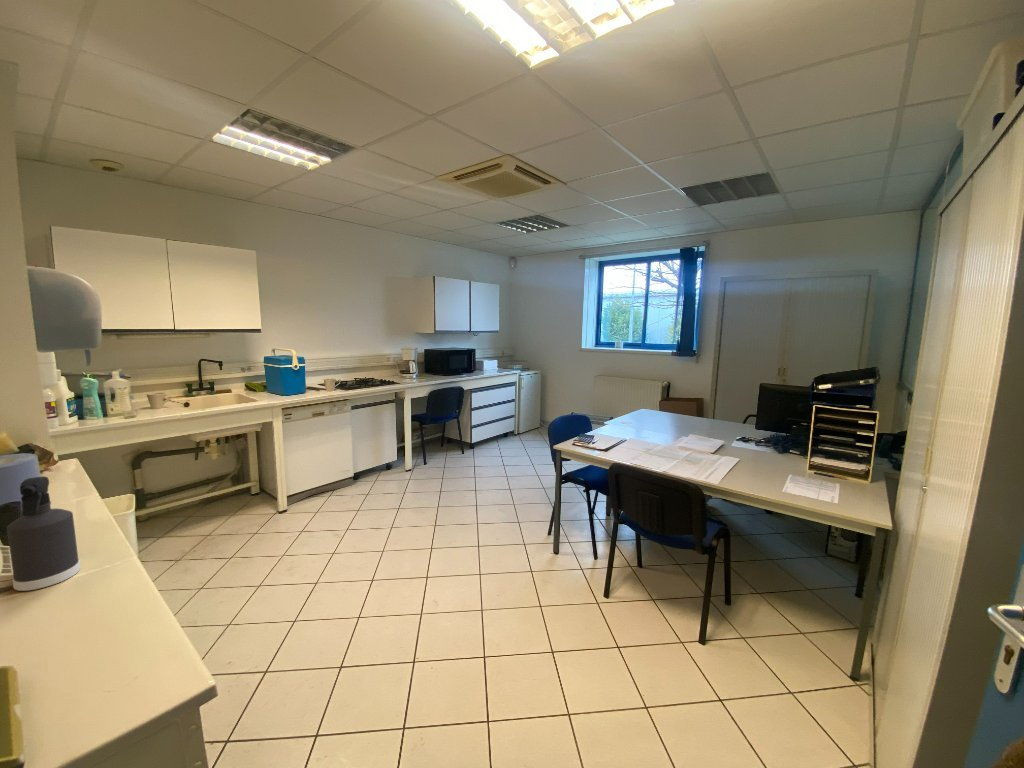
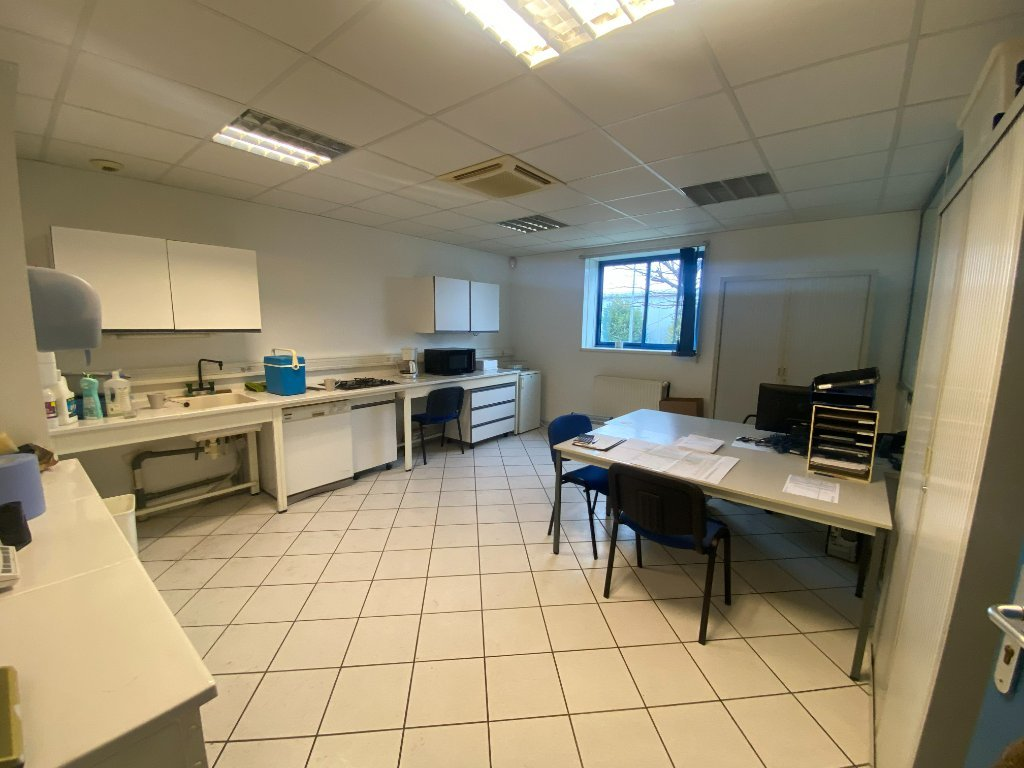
- spray bottle (40, 529)
